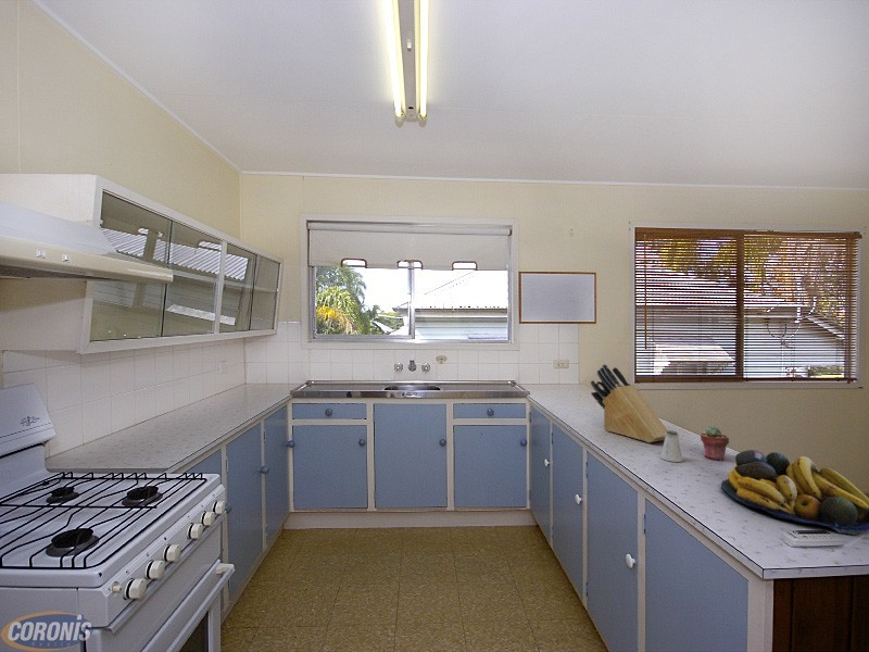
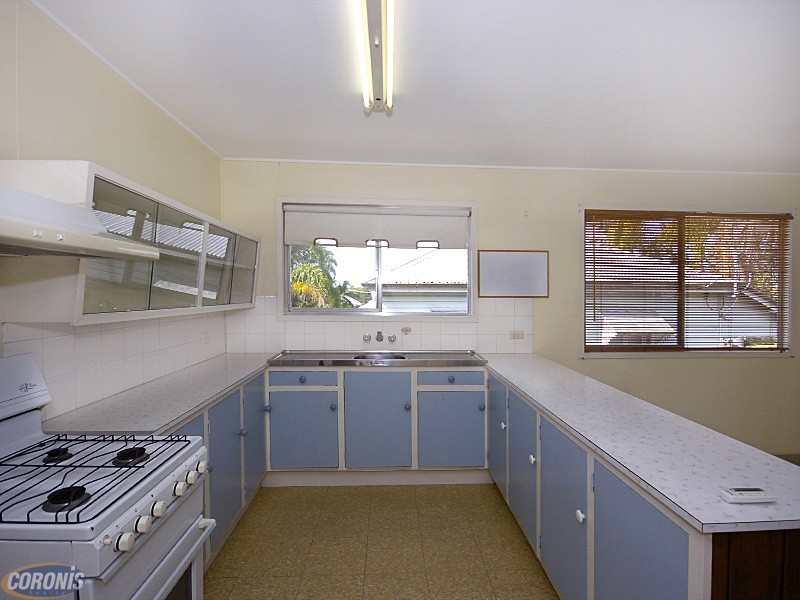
- potted succulent (714, 441)
- knife block (627, 400)
- fruit bowl (794, 479)
- saltshaker (671, 444)
